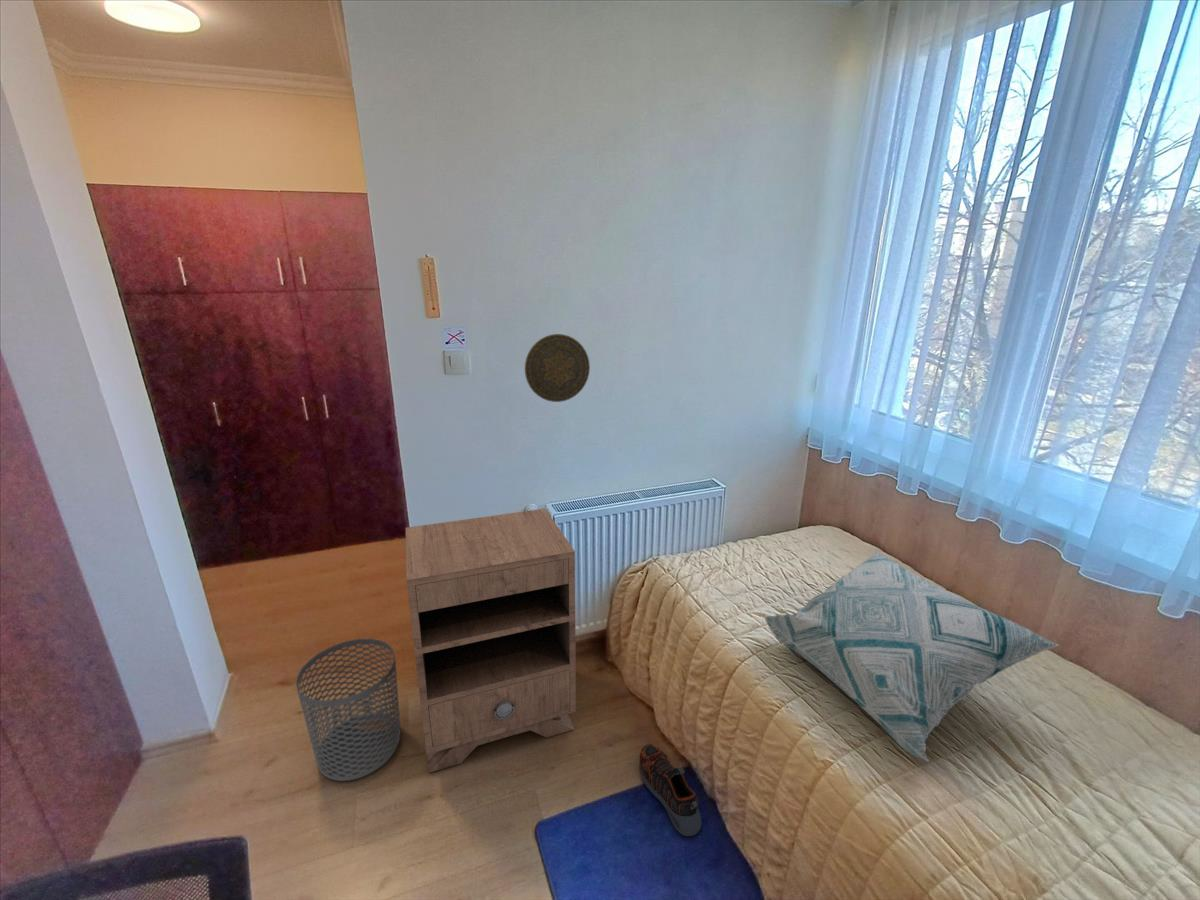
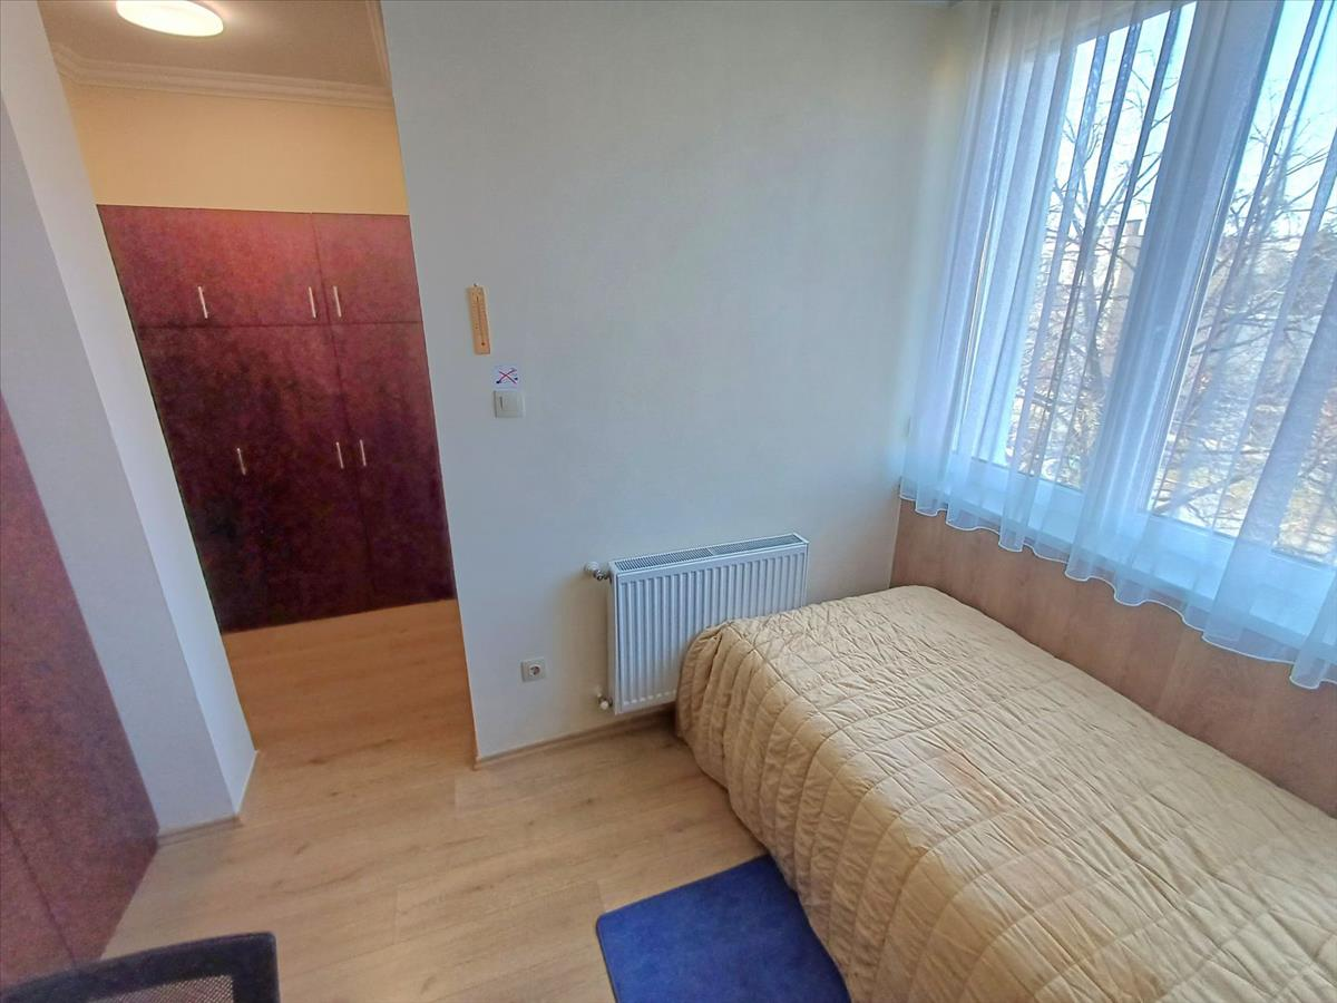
- waste bin (354, 708)
- decorative pillow (893, 636)
- decorative plate (558, 368)
- shoe (668, 774)
- nightstand (492, 634)
